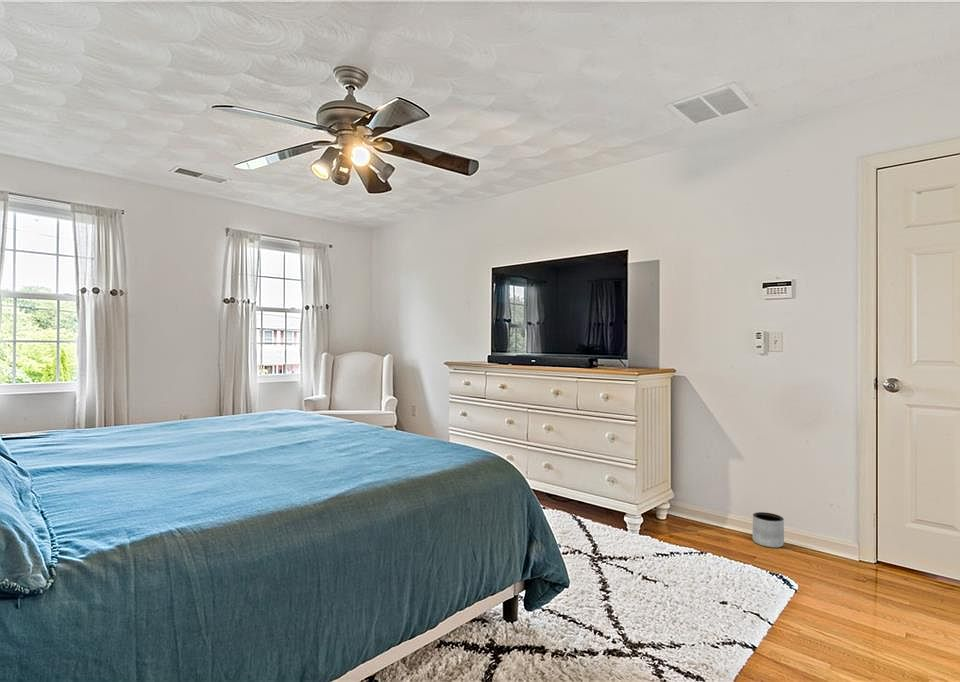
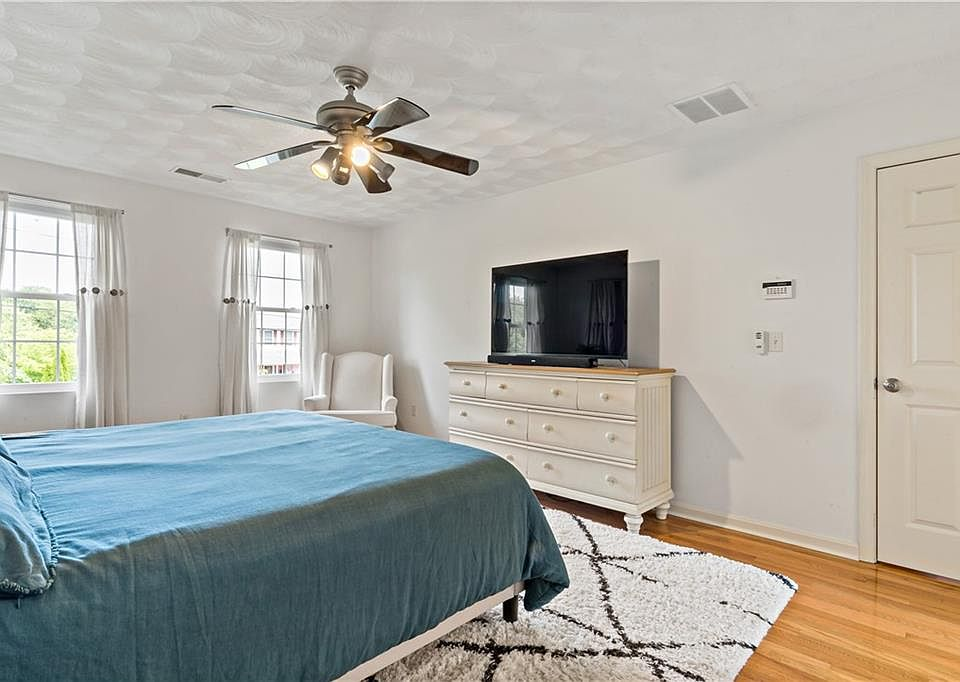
- planter (768, 529)
